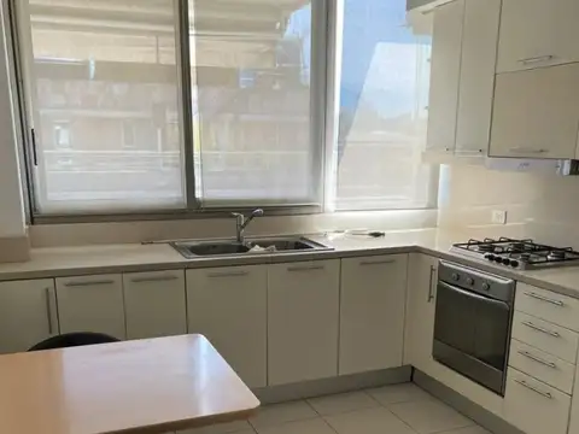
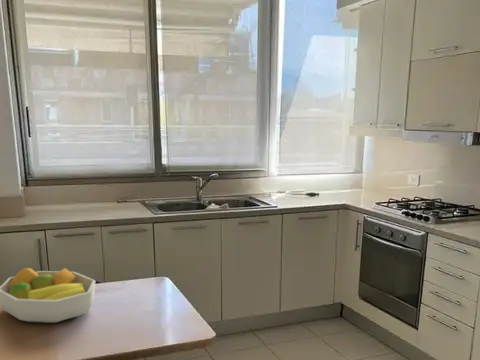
+ fruit bowl (48, 291)
